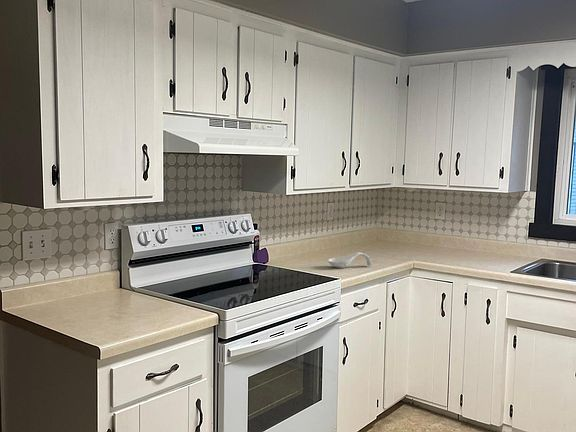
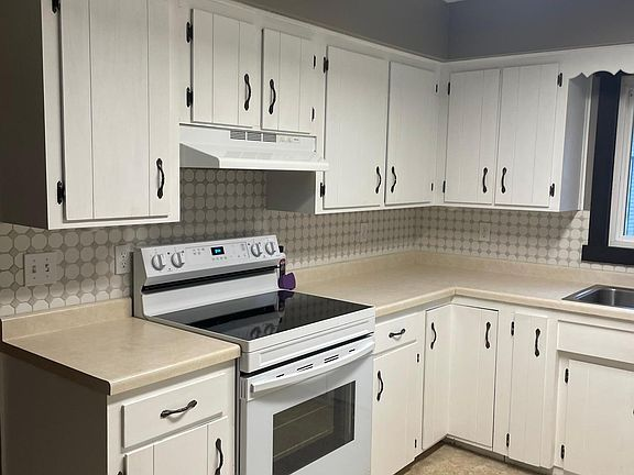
- spoon rest (349, 259)
